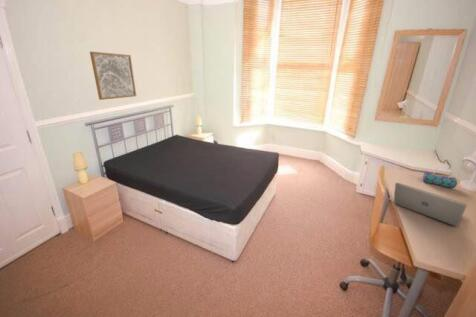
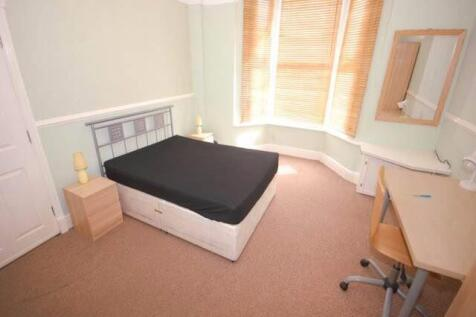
- laptop (429, 198)
- wall art (115, 76)
- pencil case (439, 179)
